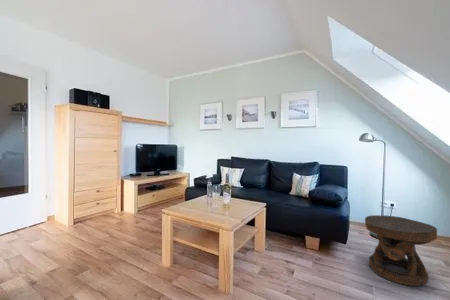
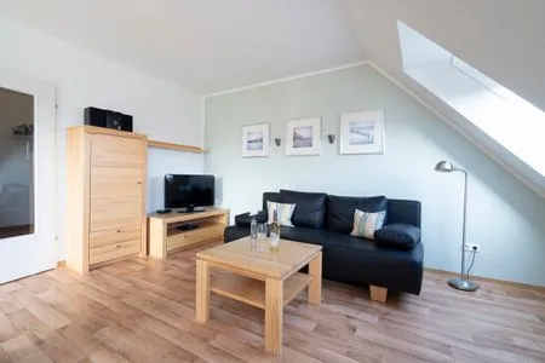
- side table (396, 246)
